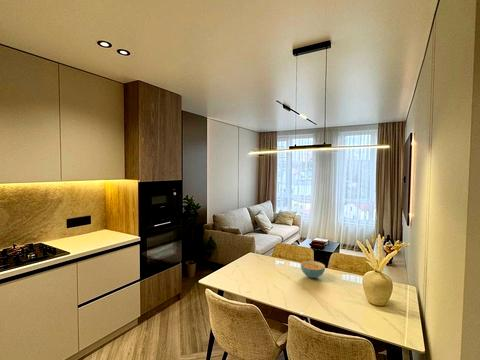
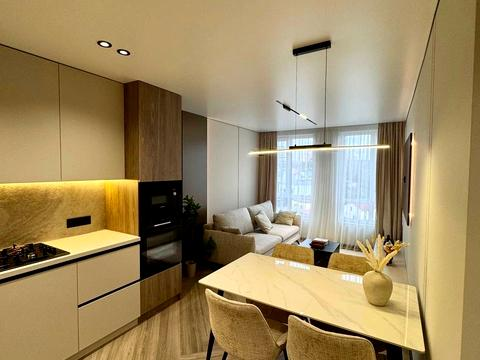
- cereal bowl (312, 270)
